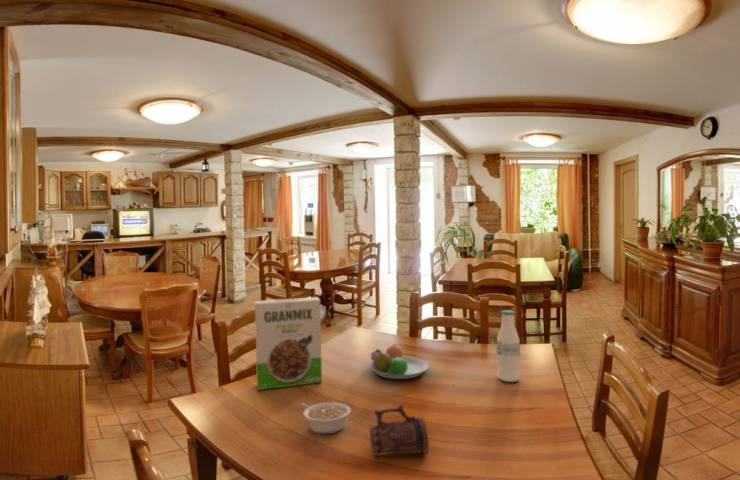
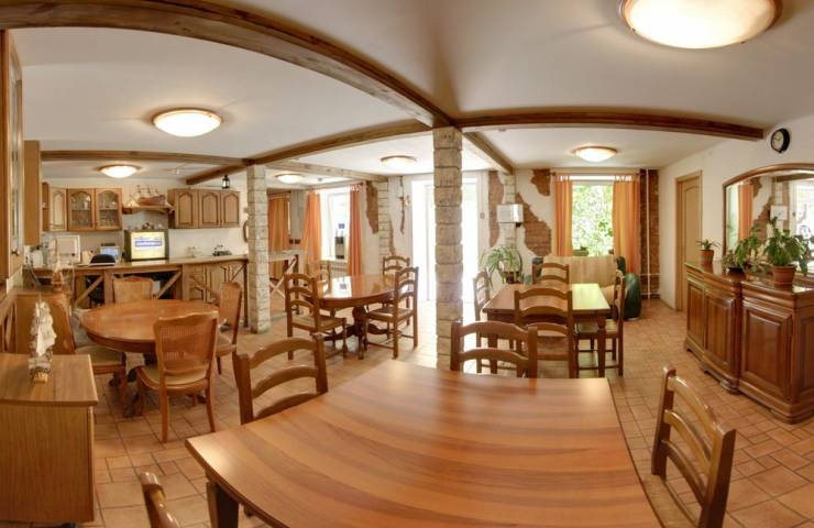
- beer mug (398, 429)
- cereal box (288, 341)
- fruit bowl (397, 359)
- milk bottle (508, 344)
- legume (325, 417)
